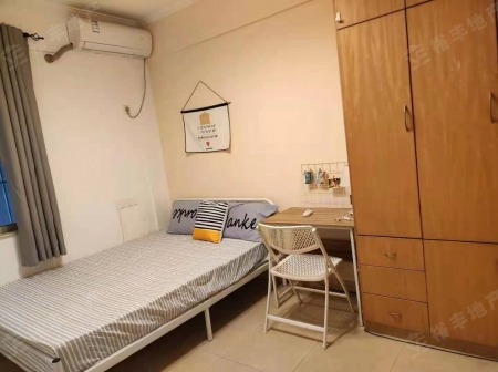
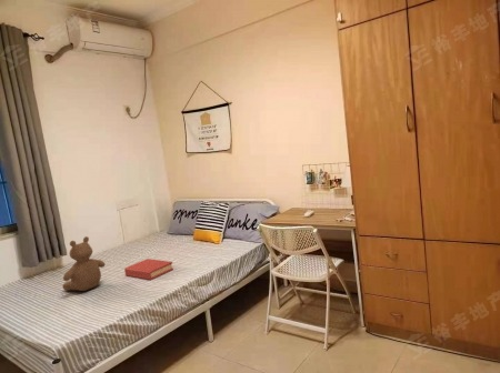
+ hardback book (149, 269)
+ teddy bear (79, 263)
